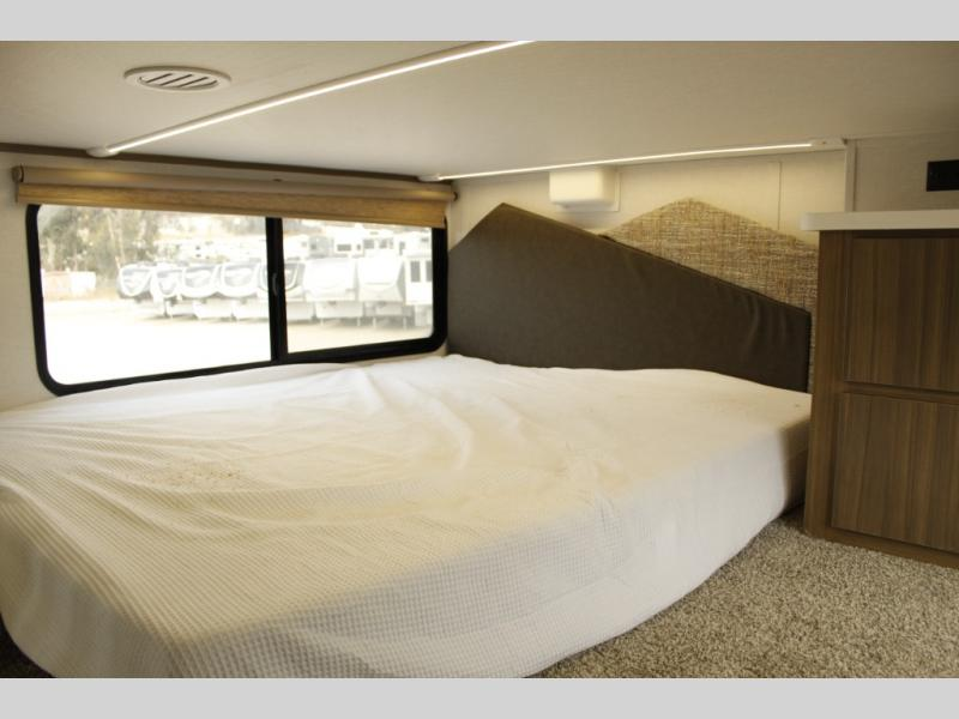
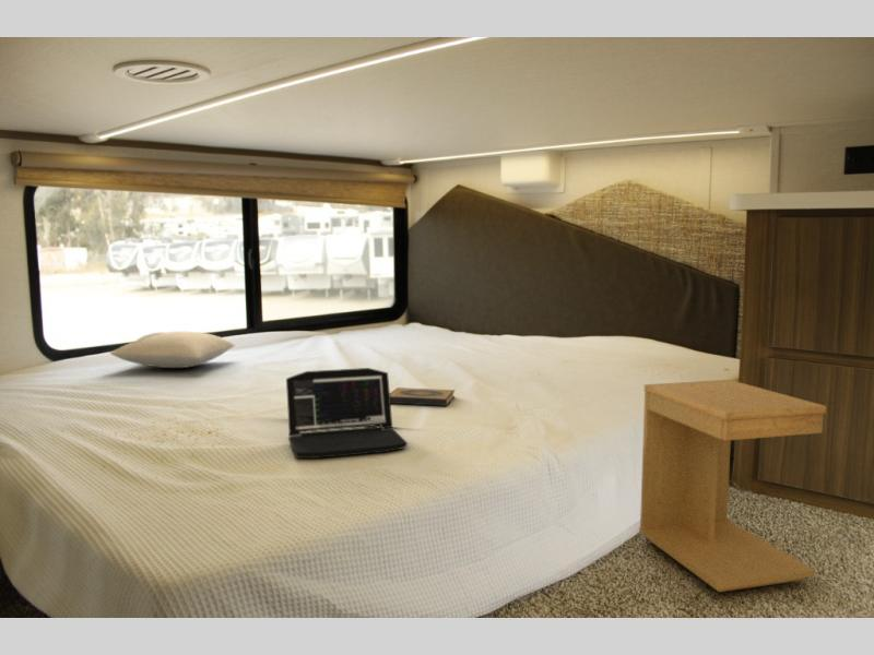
+ side table (724, 479)
+ hardback book (421, 396)
+ pillow (175, 349)
+ laptop (345, 410)
